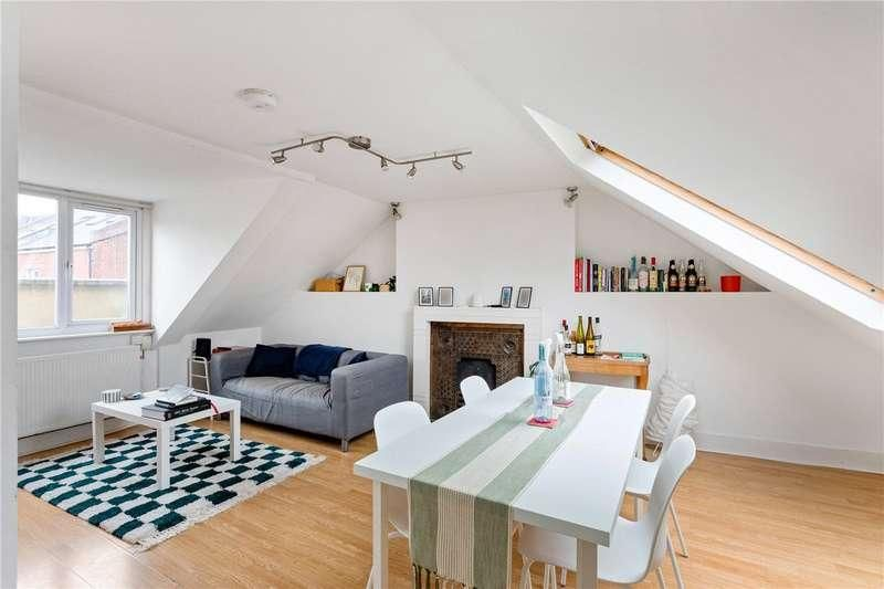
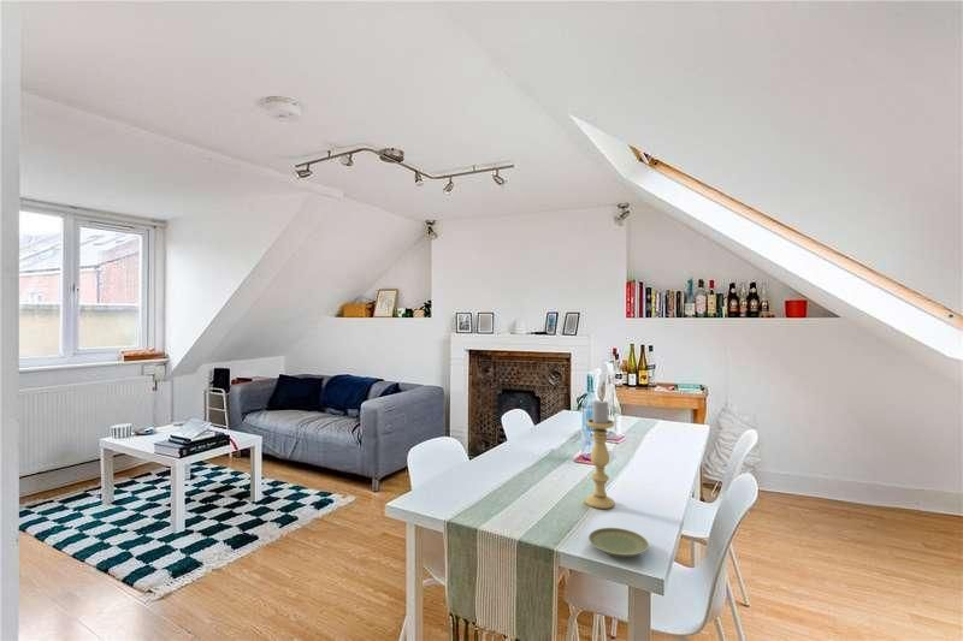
+ plate (618, 544)
+ candle holder (599, 450)
